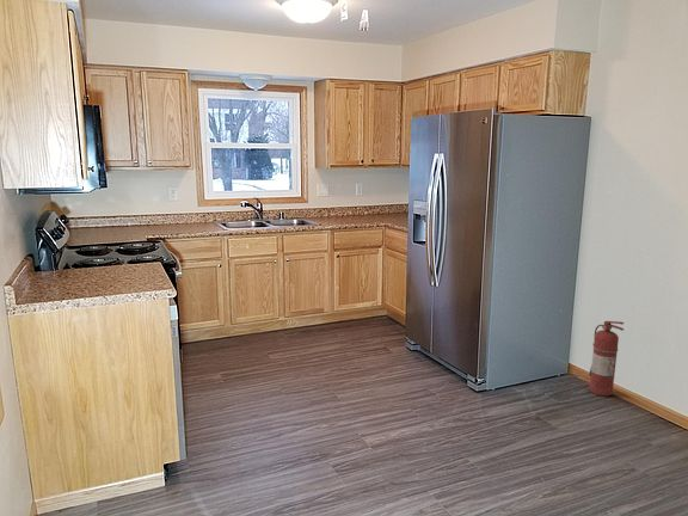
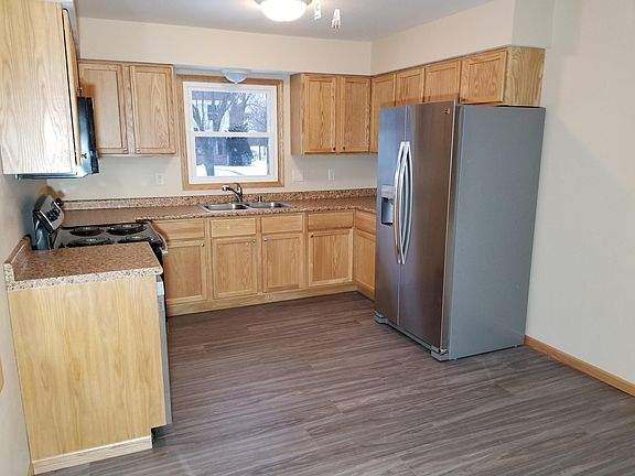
- fire extinguisher (604, 355)
